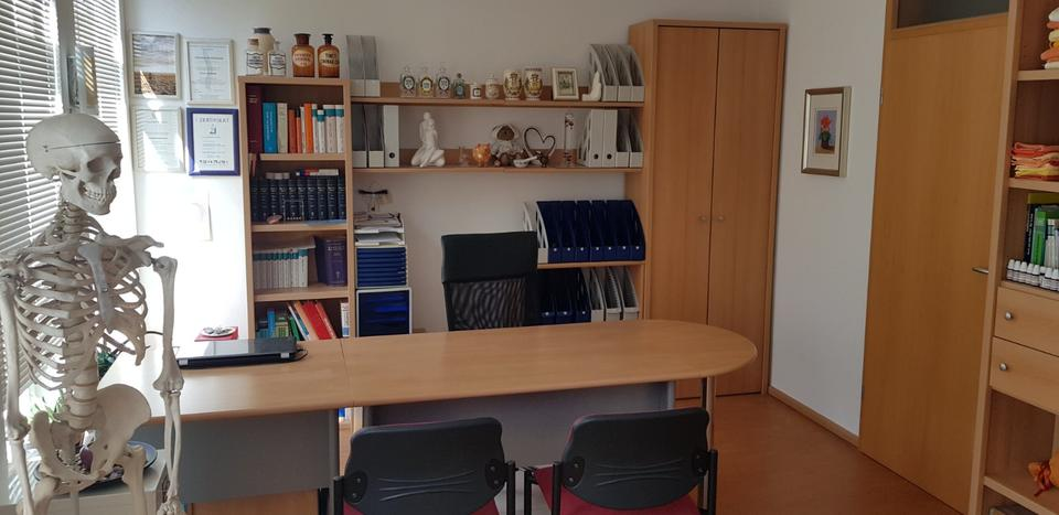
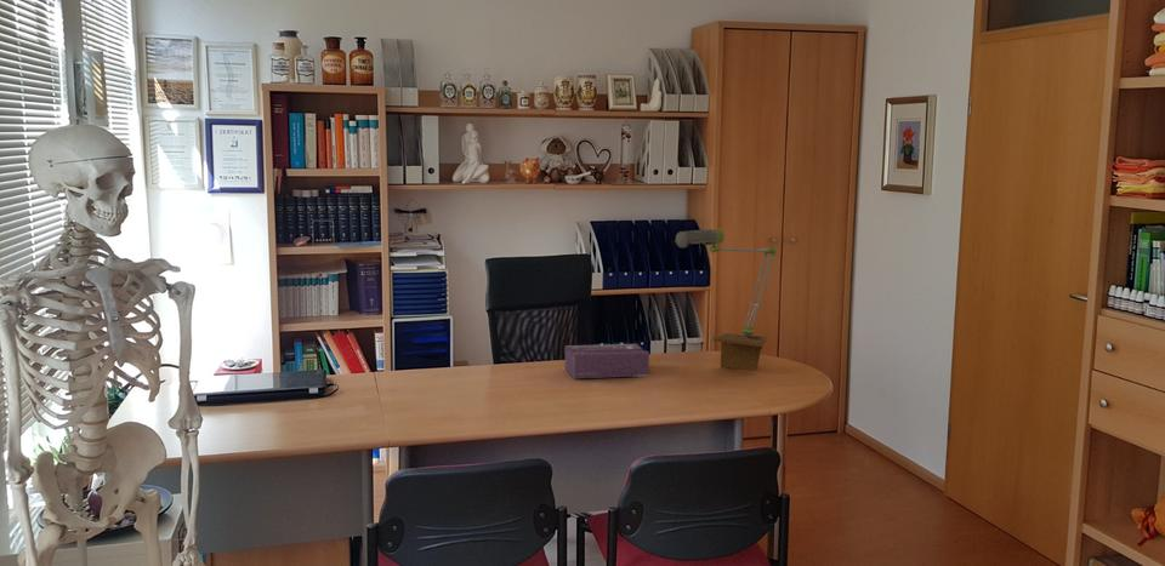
+ tissue box (606, 360)
+ desk lamp (750, 305)
